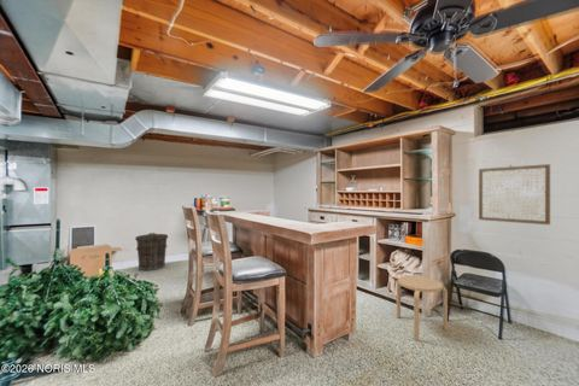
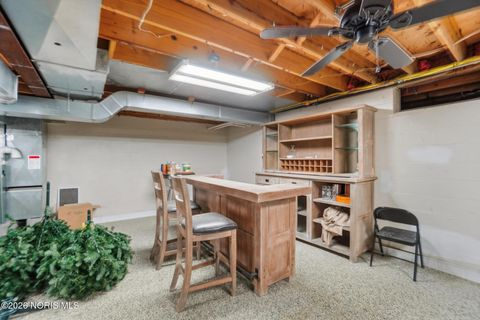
- stool (417, 305)
- trash can (152, 250)
- wall art (511, 192)
